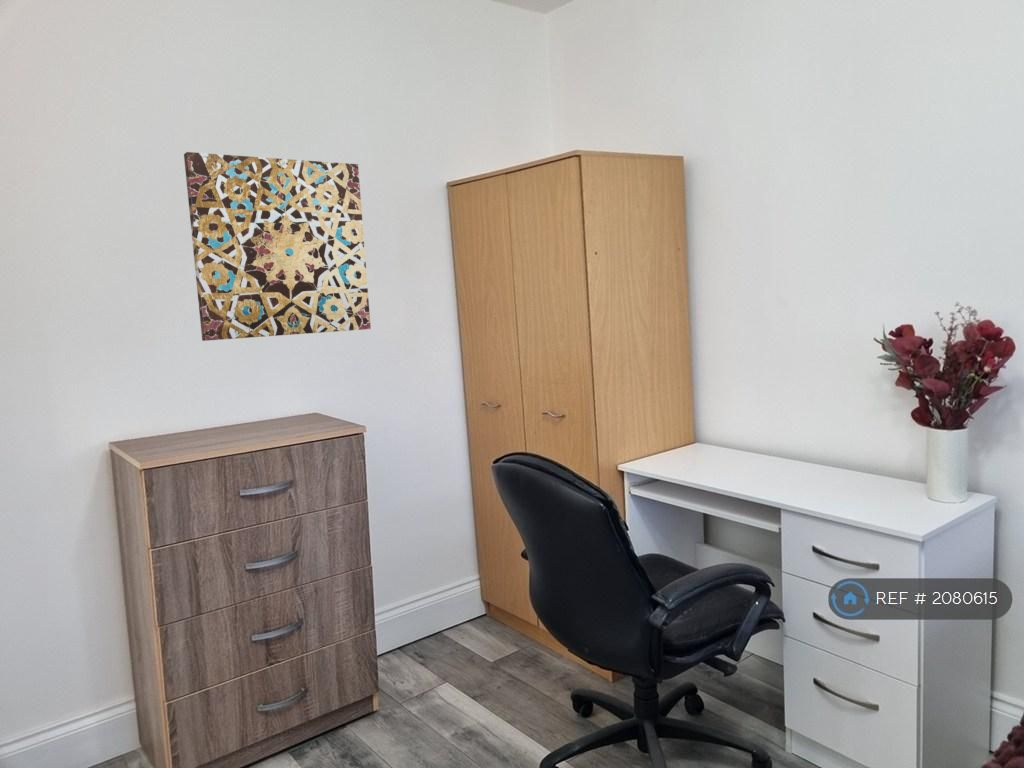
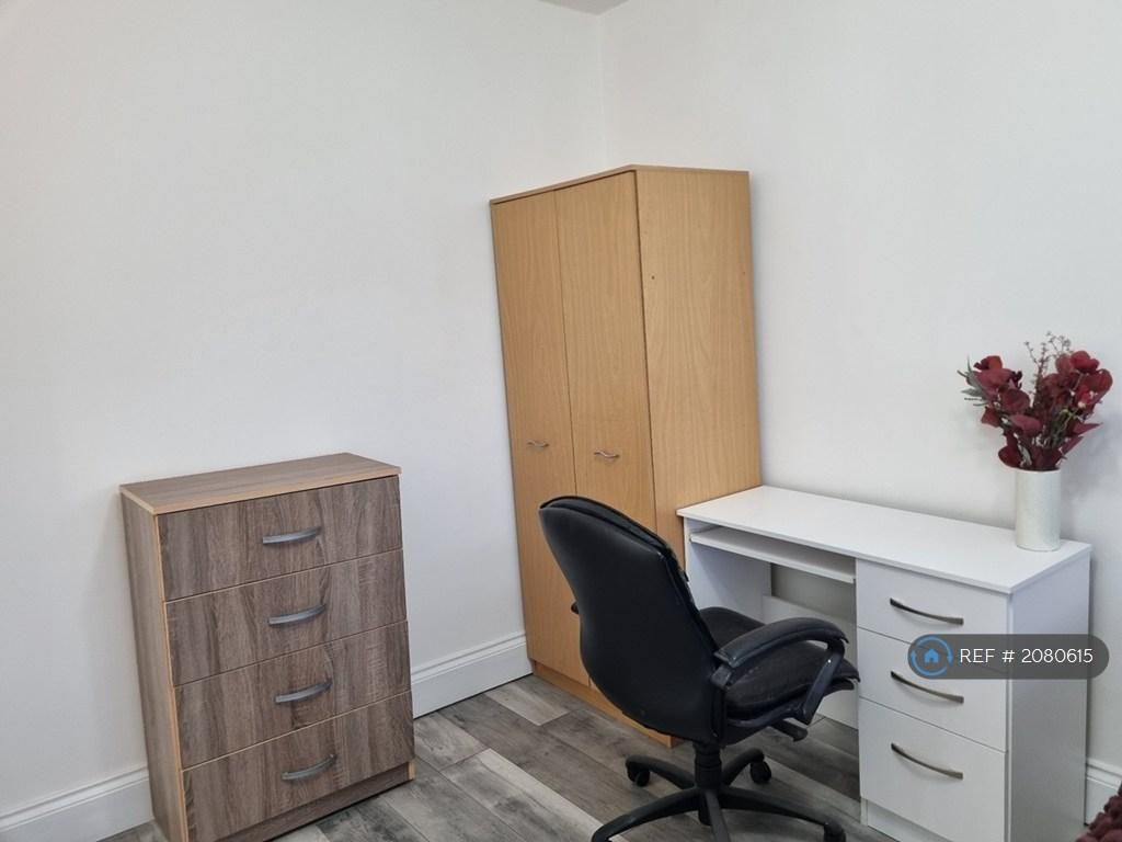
- wall art (283, 248)
